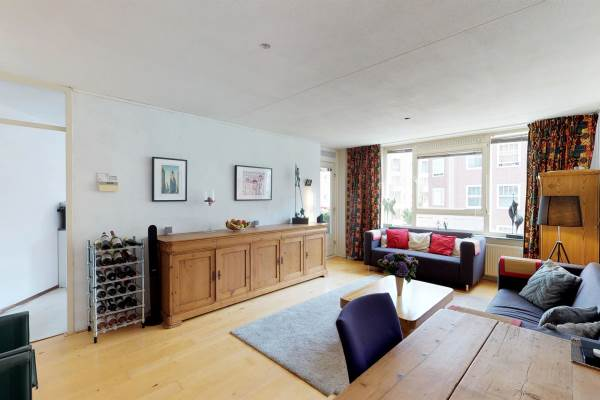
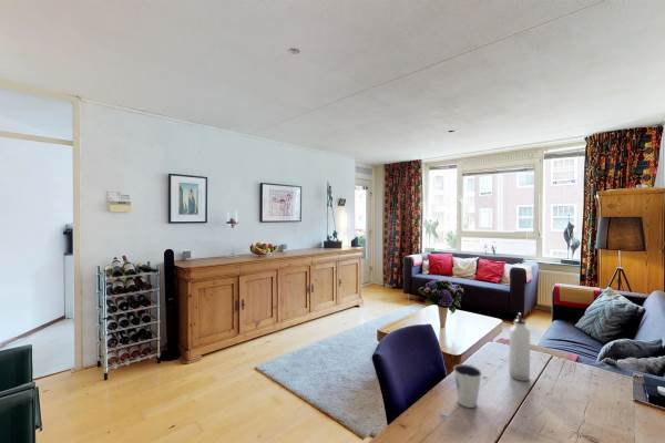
+ water bottle (519, 344)
+ dixie cup (467, 385)
